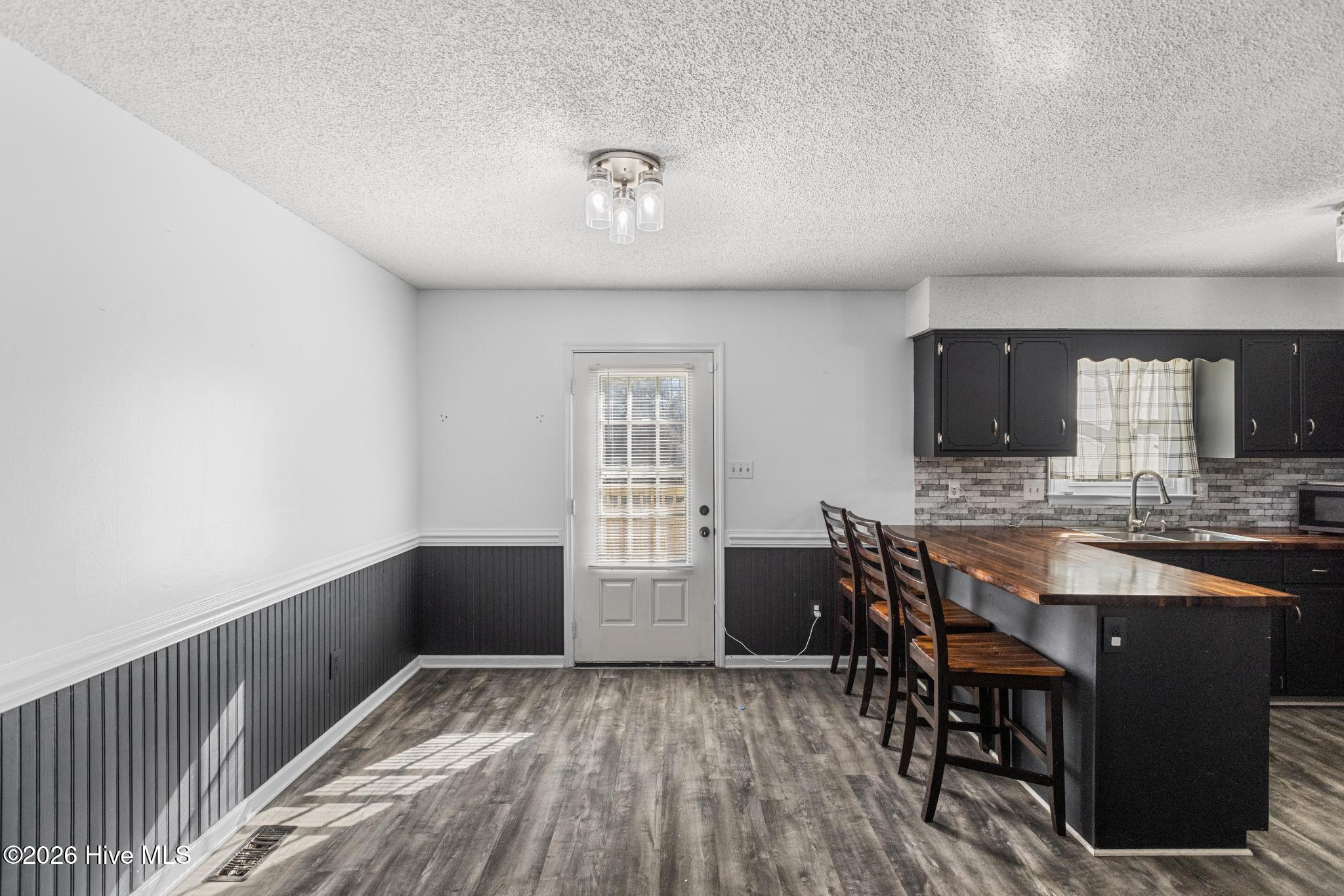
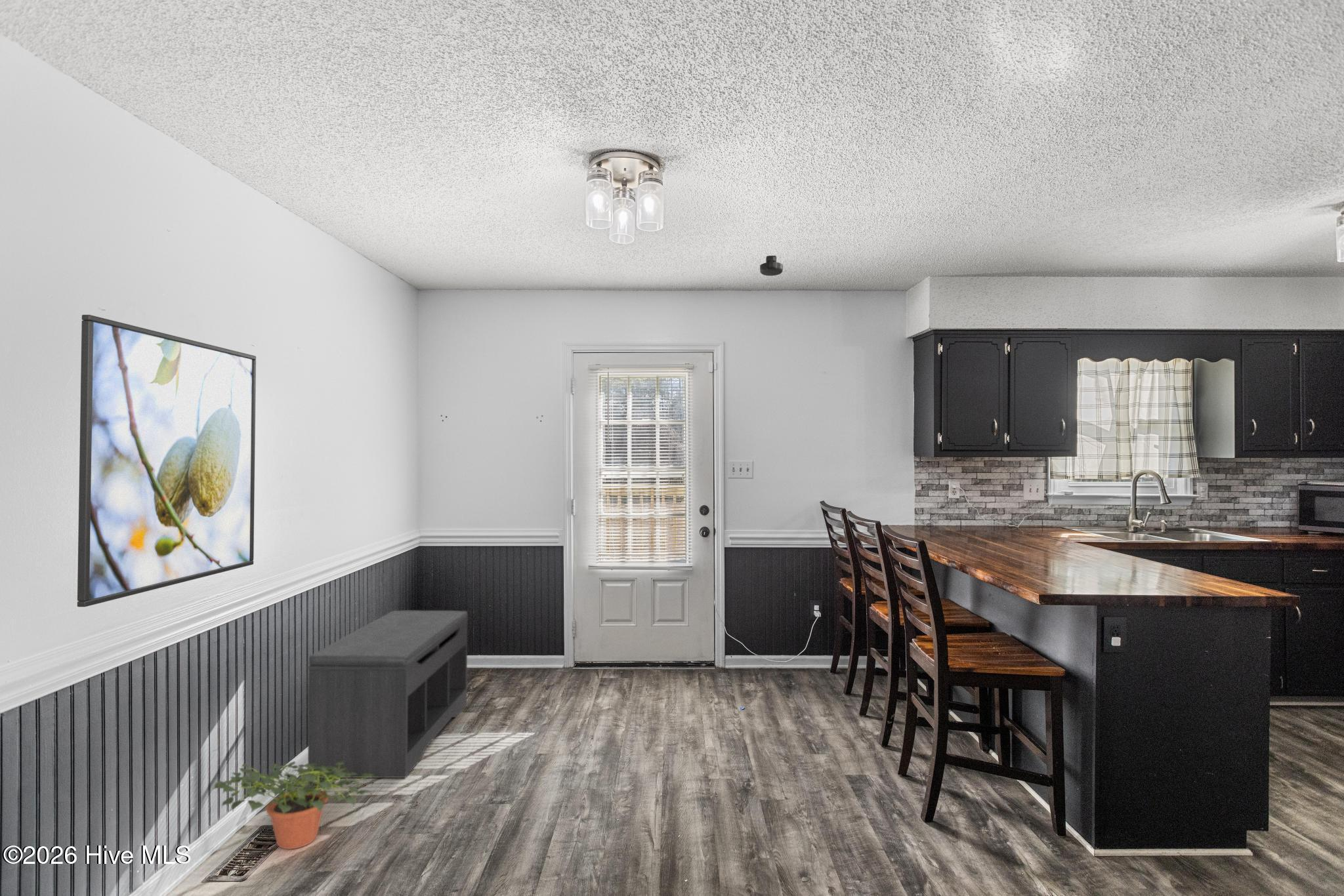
+ bench (398, 683)
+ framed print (182, 460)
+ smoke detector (771, 264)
+ potted plant (298, 796)
